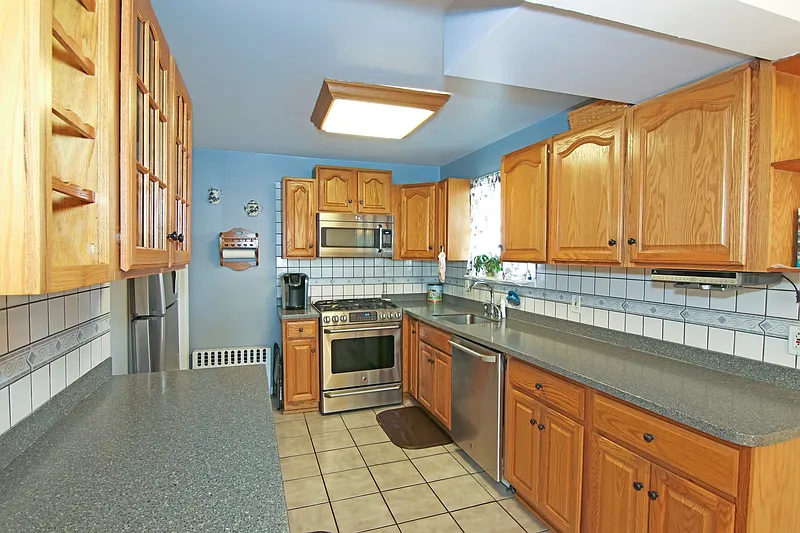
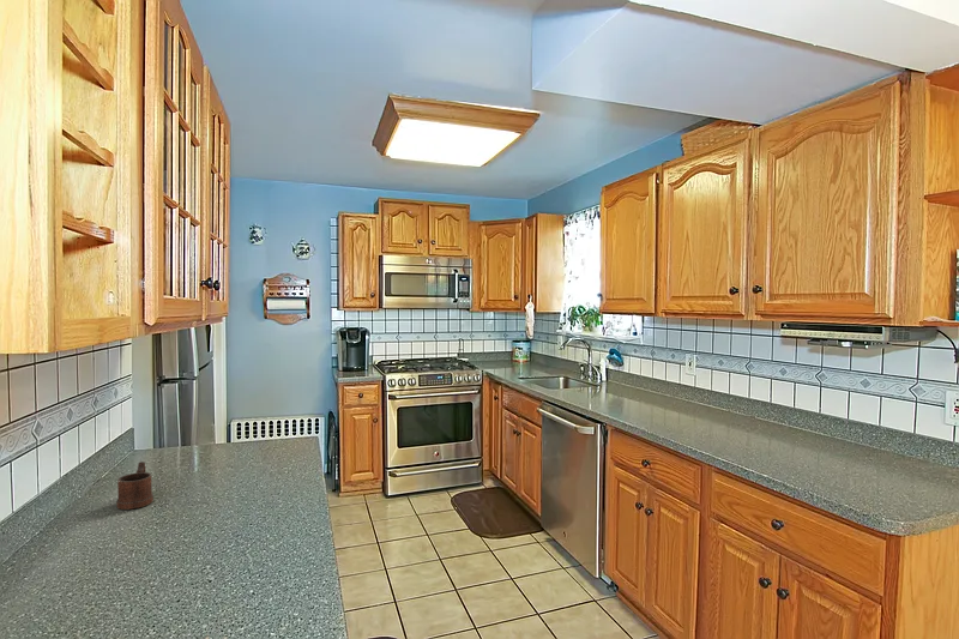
+ mug (137, 483)
